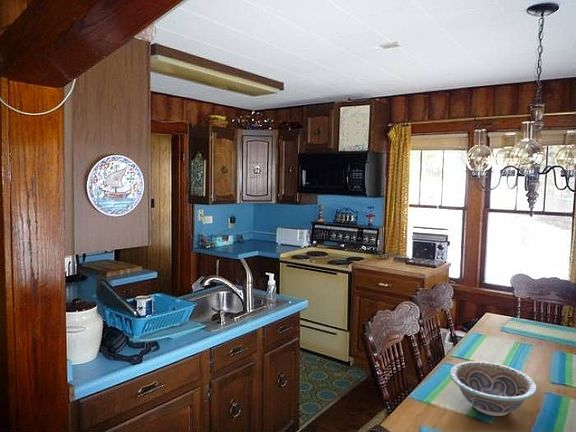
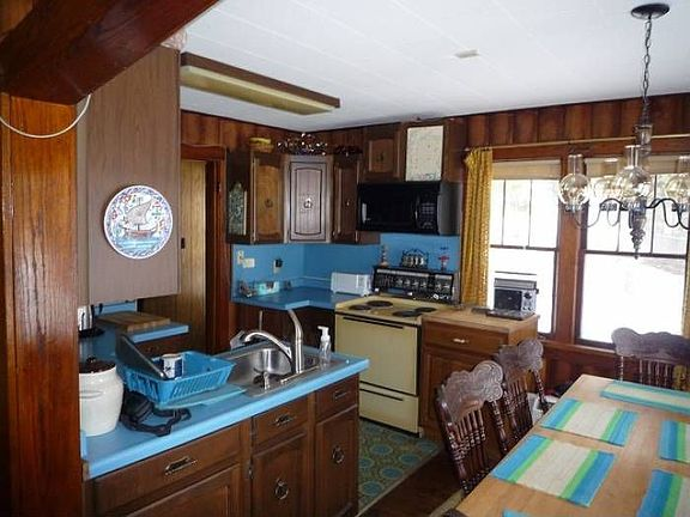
- decorative bowl (491, 392)
